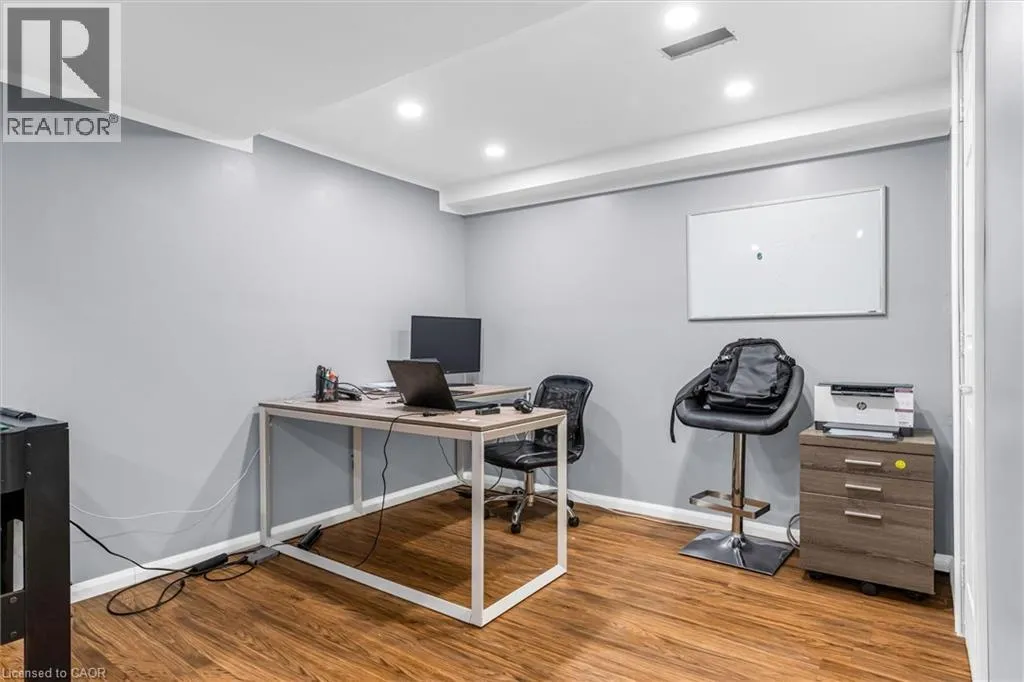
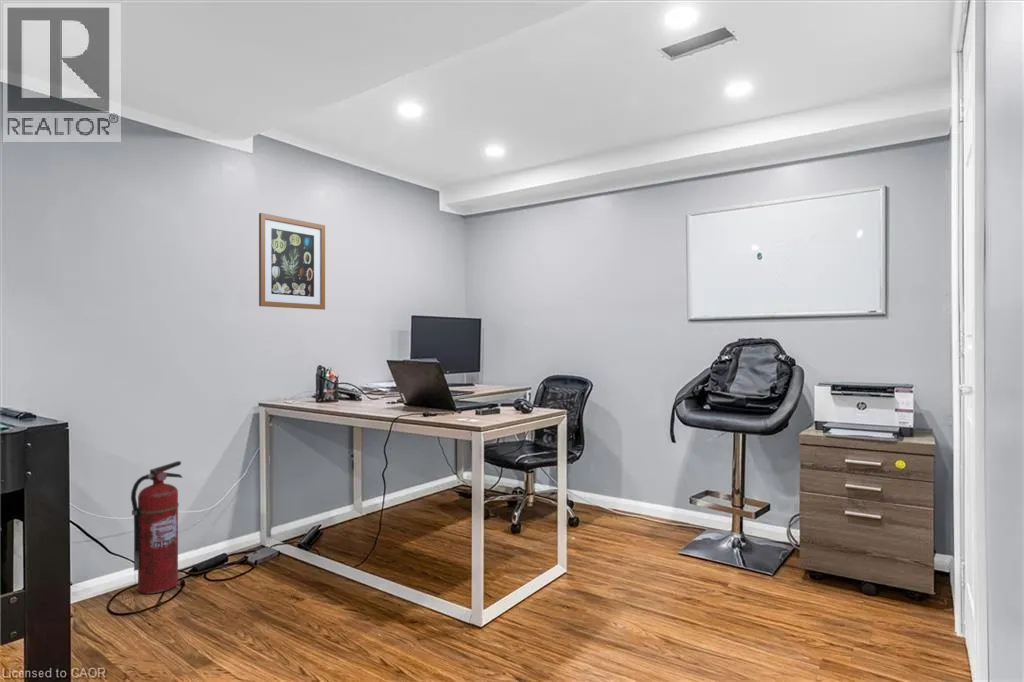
+ fire extinguisher (157, 526)
+ wall art (293, 263)
